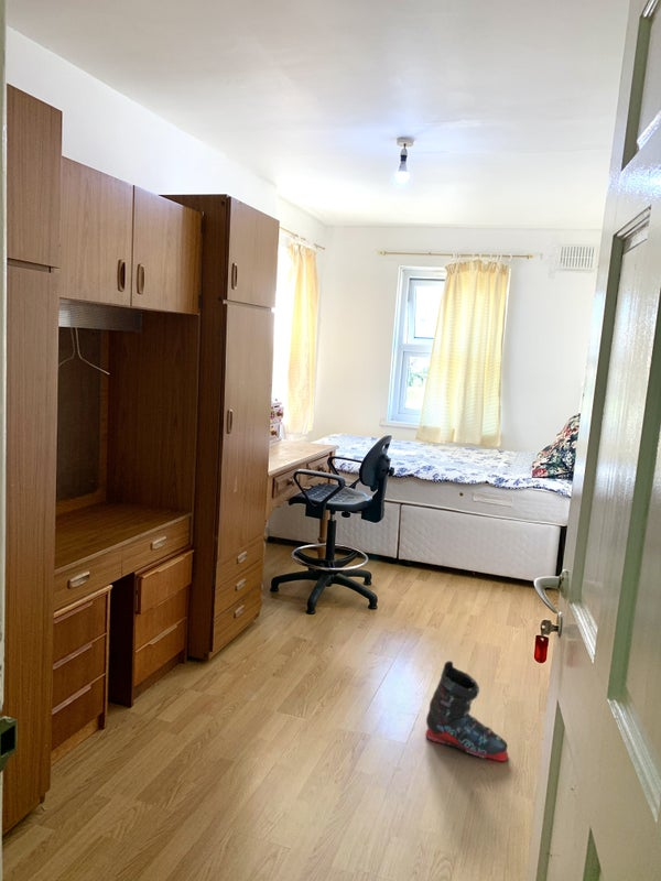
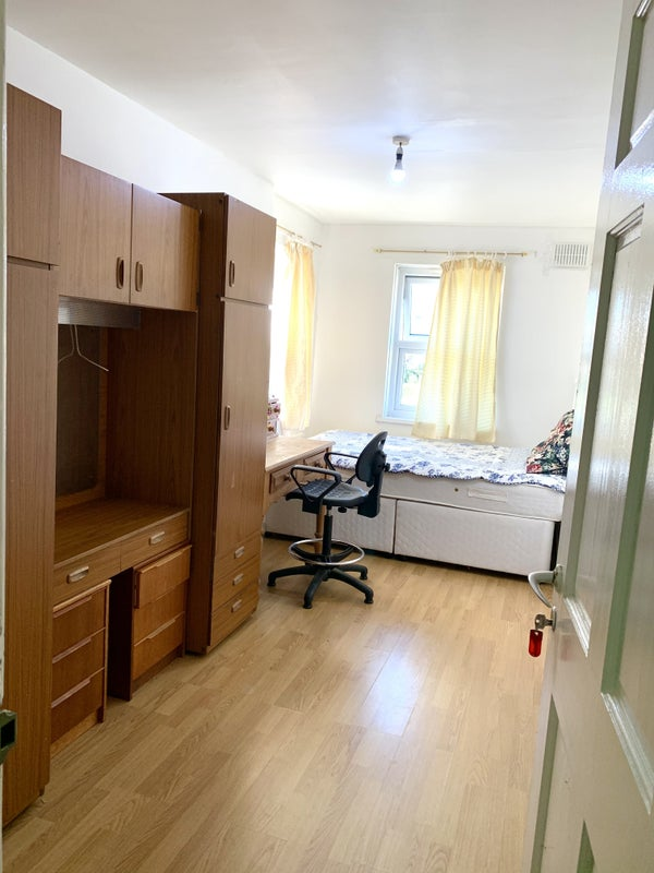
- ski boot (468, 707)
